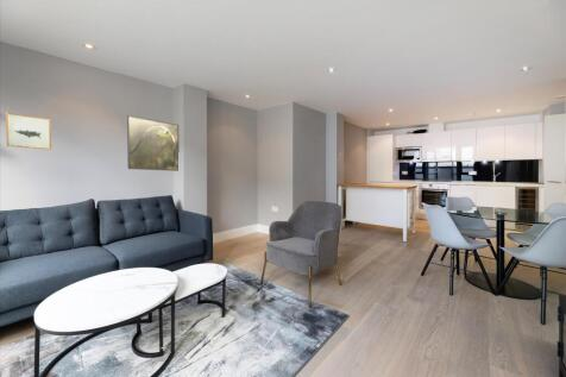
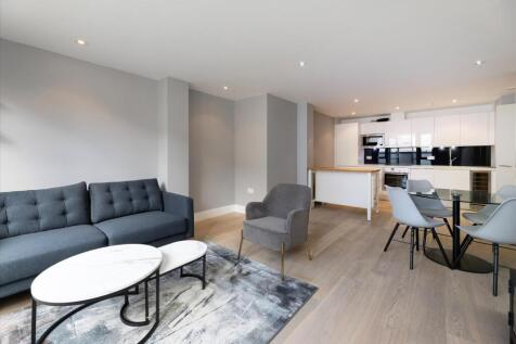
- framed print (155, 145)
- wall art (29, 131)
